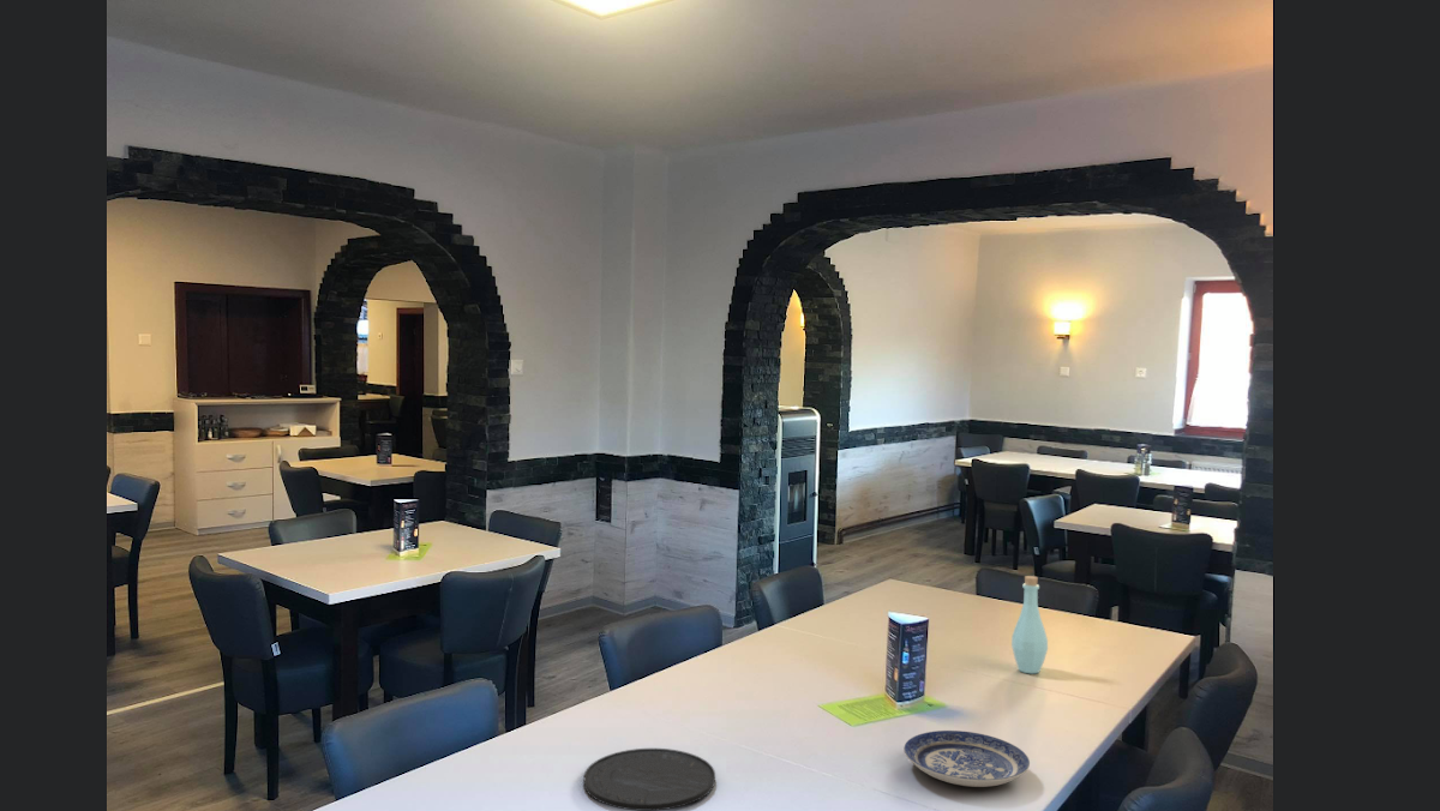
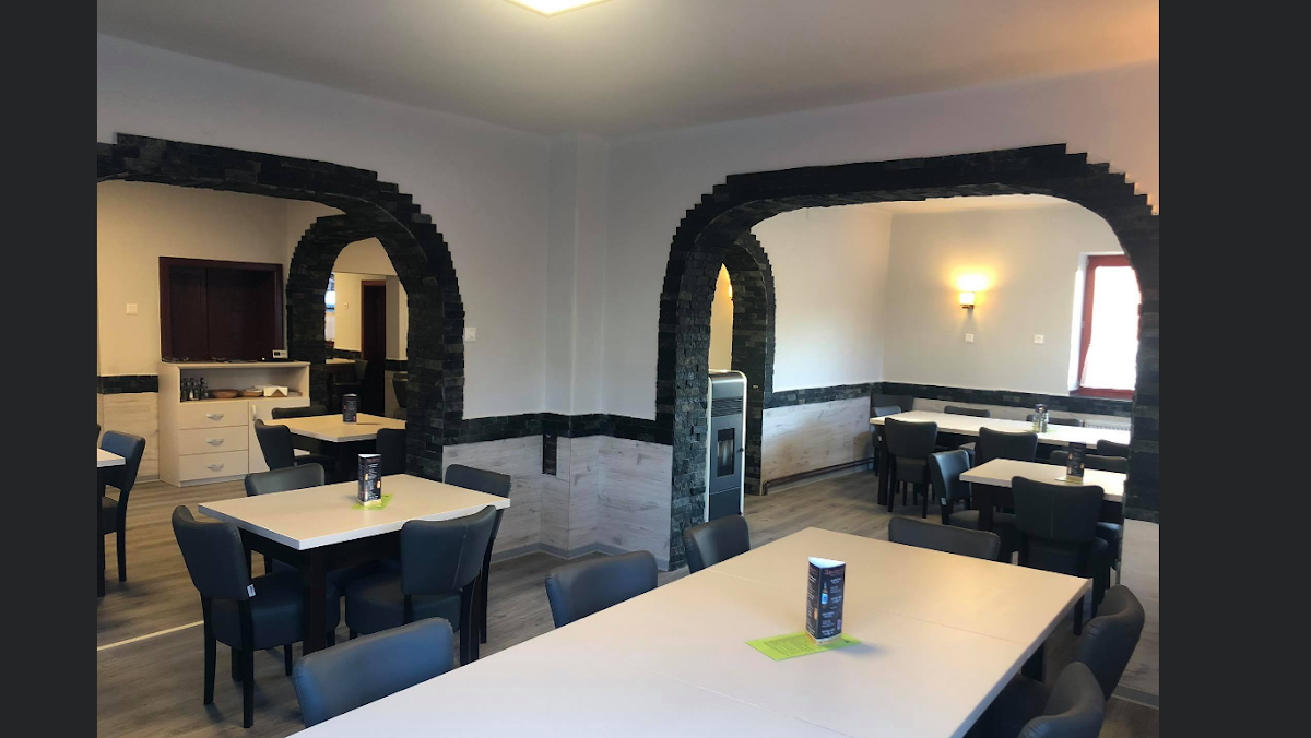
- plate (649, 776)
- bottle (1030, 624)
- plate (965, 762)
